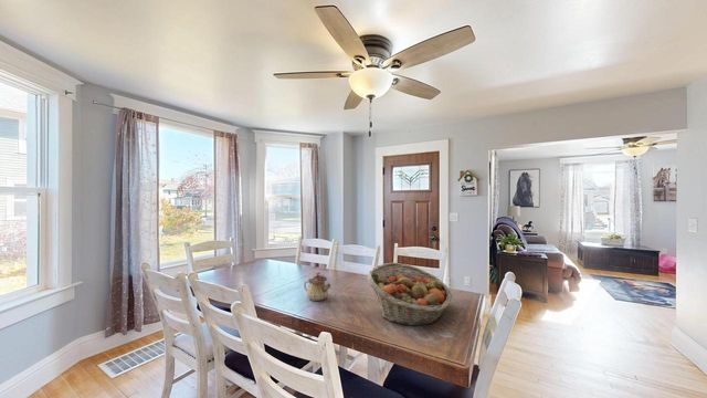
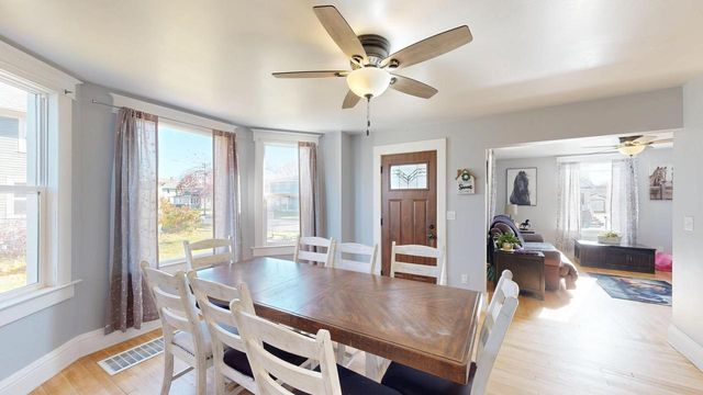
- fruit basket (409, 291)
- teapot (316, 284)
